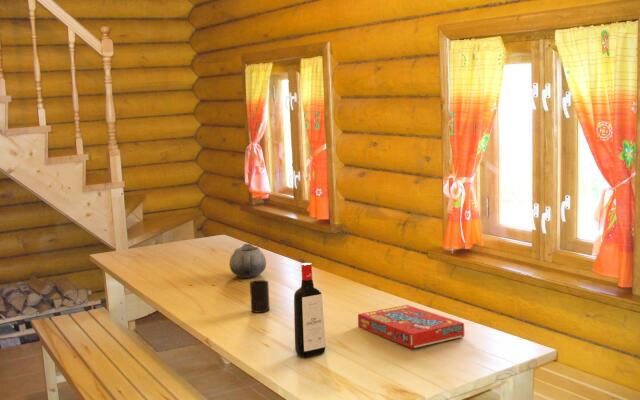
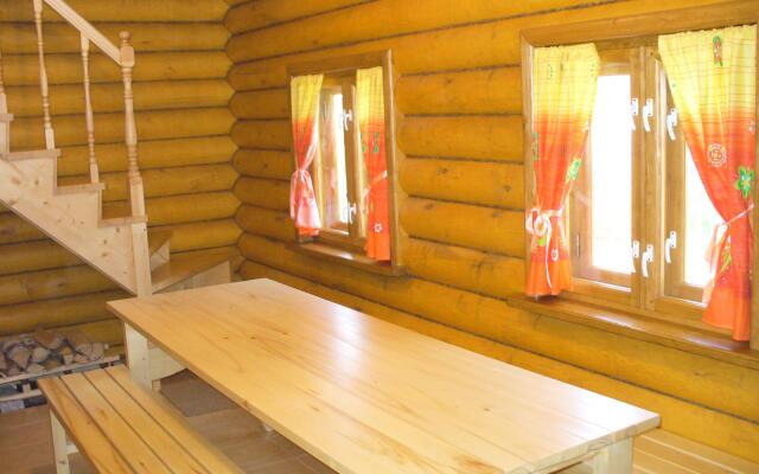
- snack box (409, 325)
- cup (259, 296)
- teapot (247, 261)
- liquor bottle (308, 309)
